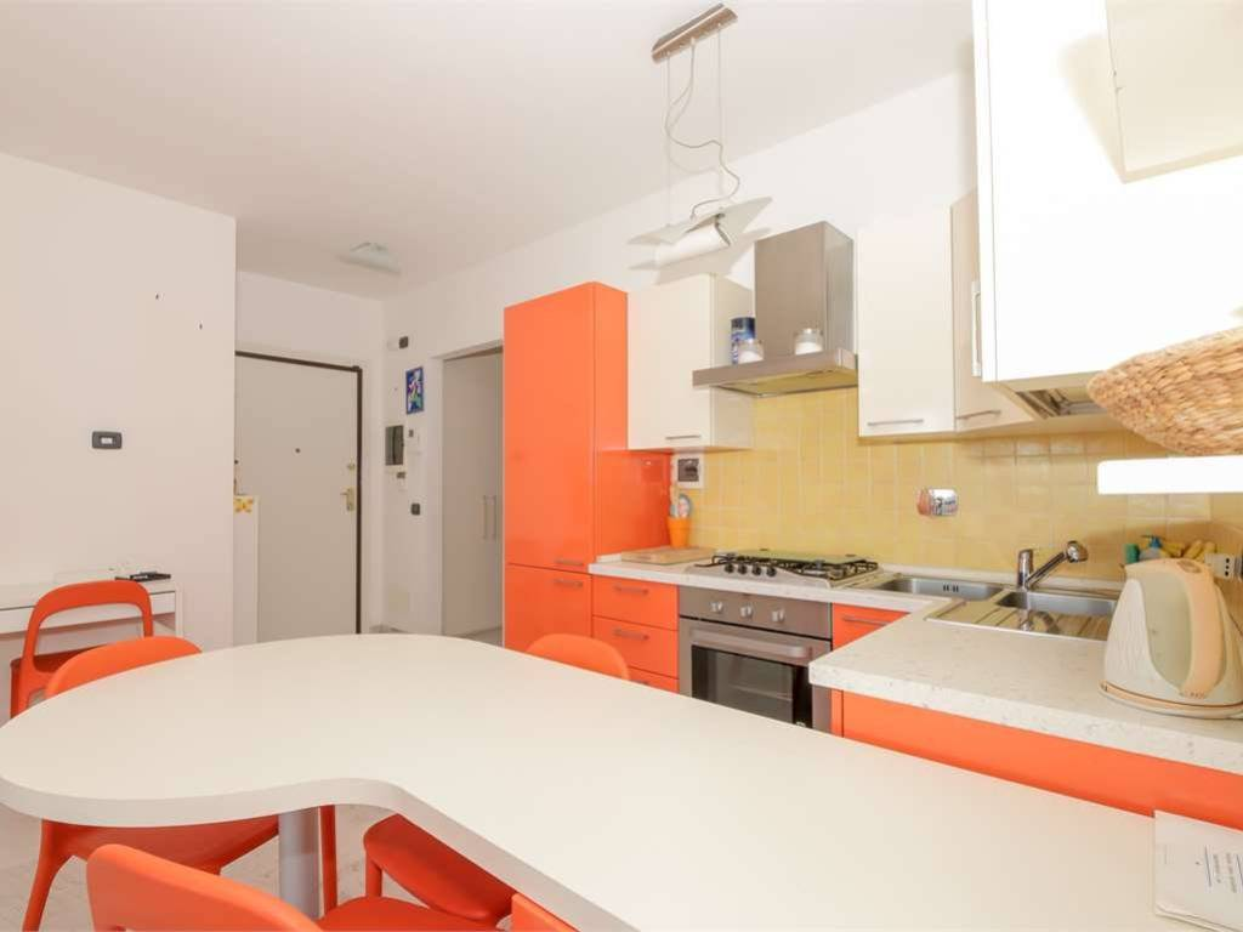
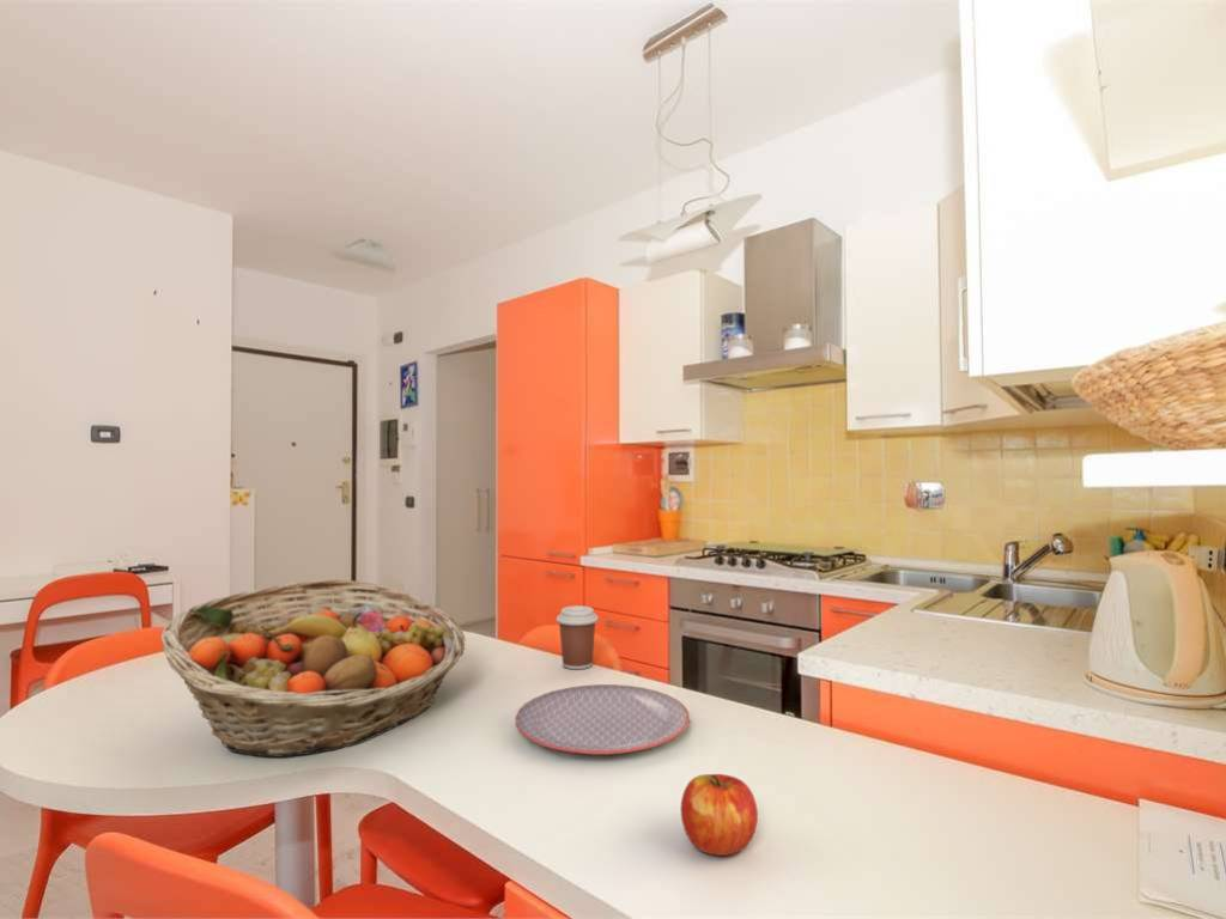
+ coffee cup (577, 637)
+ fruit basket (329, 653)
+ plate (602, 720)
+ apple (718, 808)
